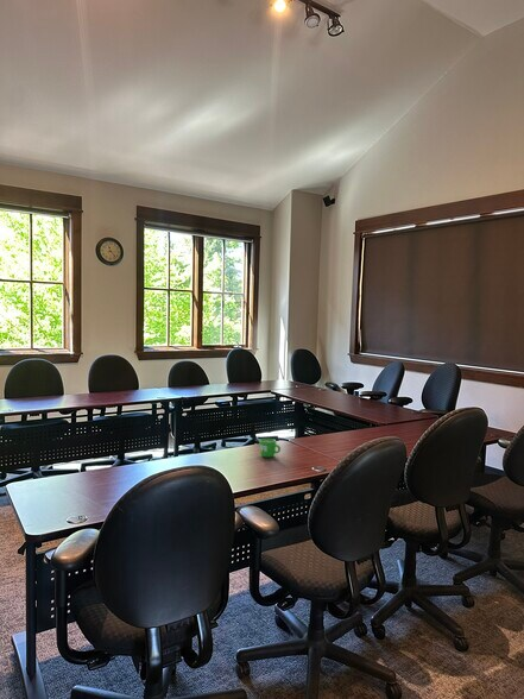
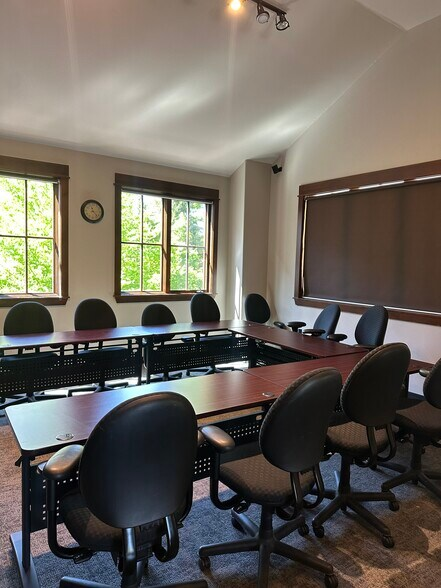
- mug (270, 448)
